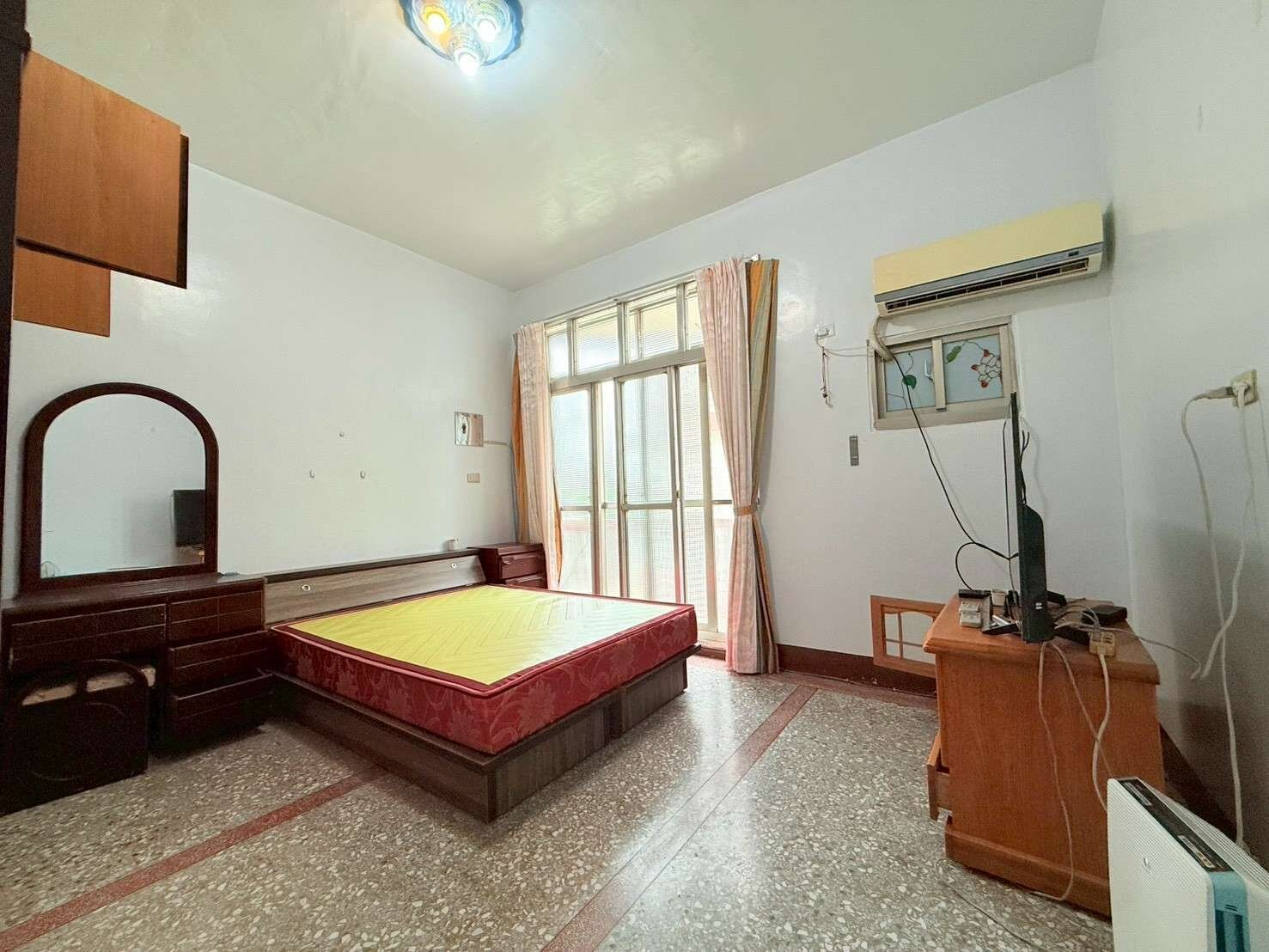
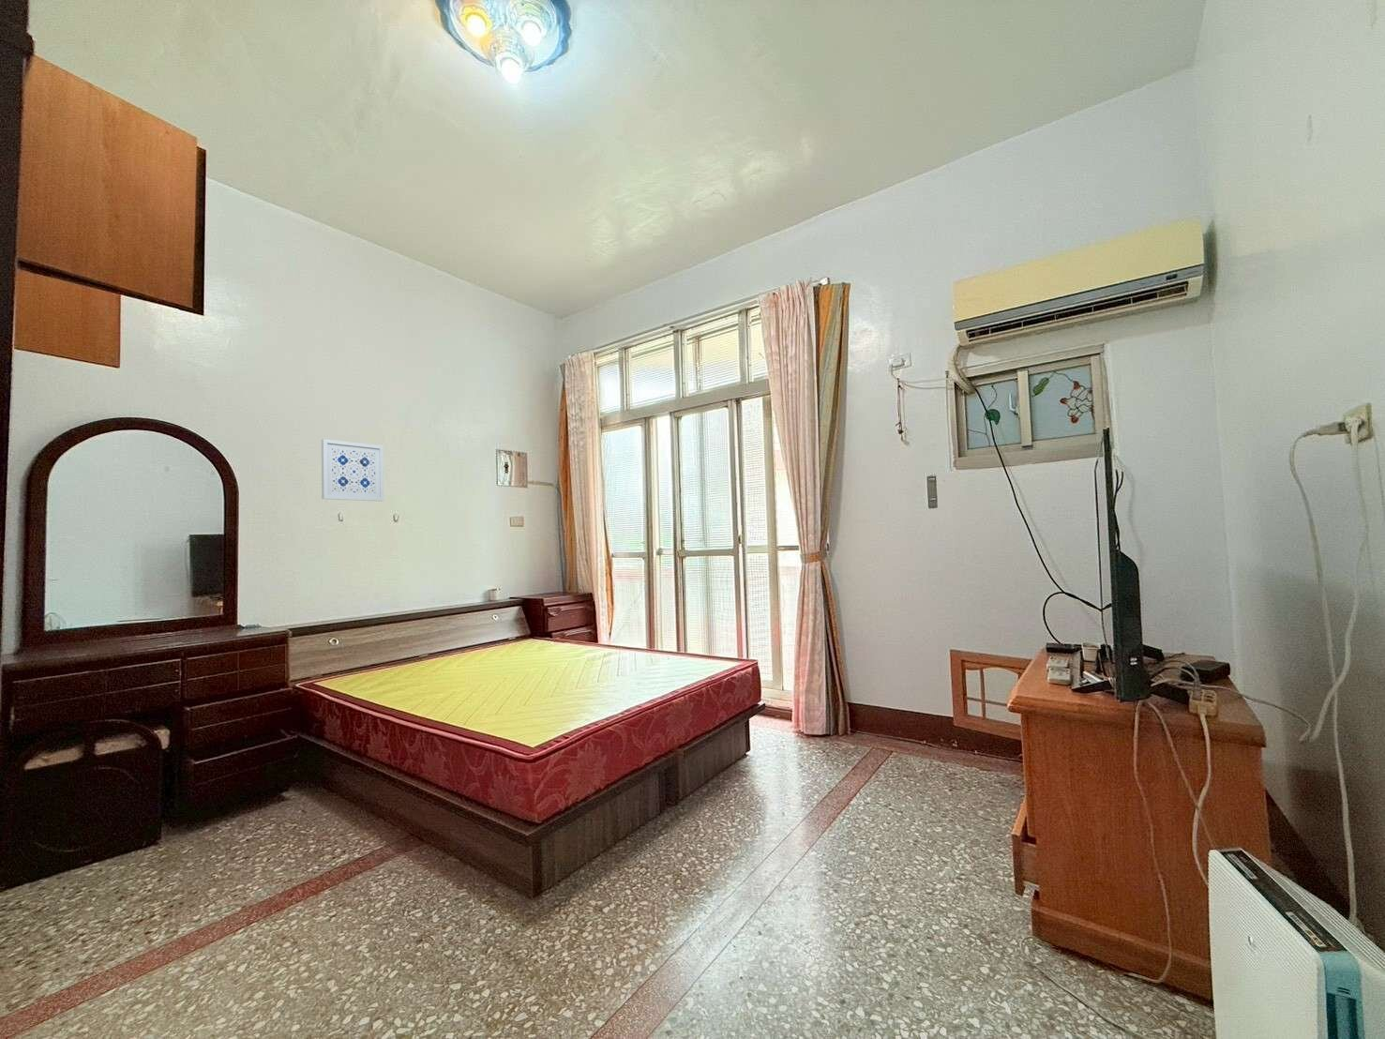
+ wall art (354, 470)
